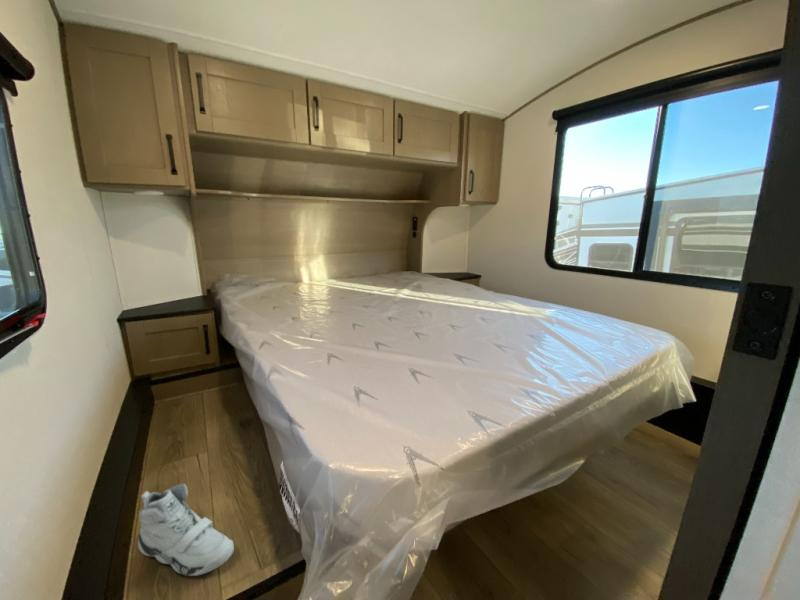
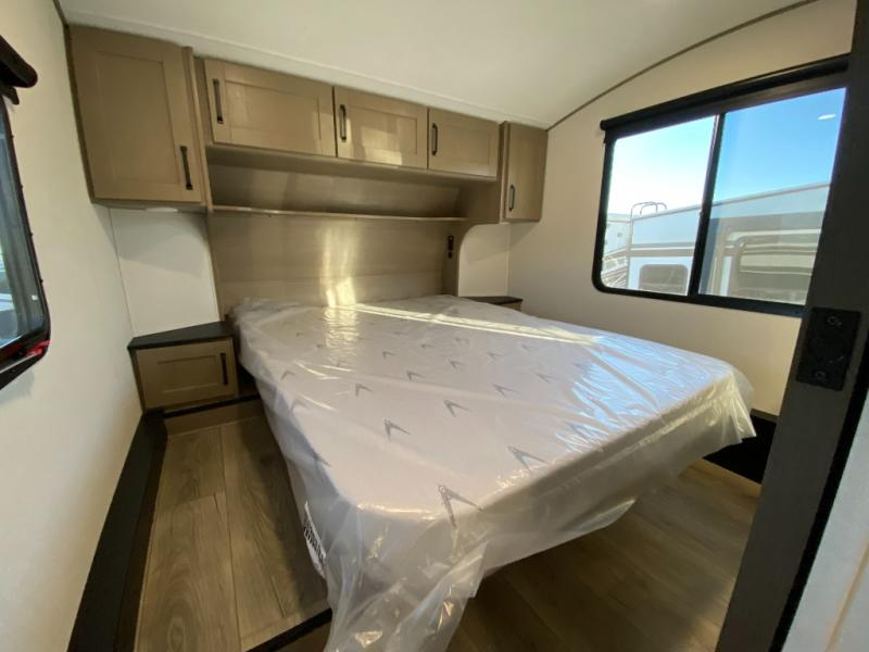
- sneaker (182, 525)
